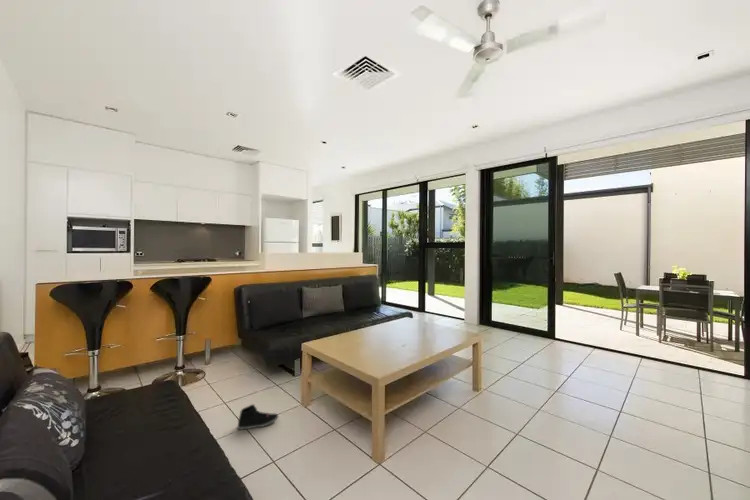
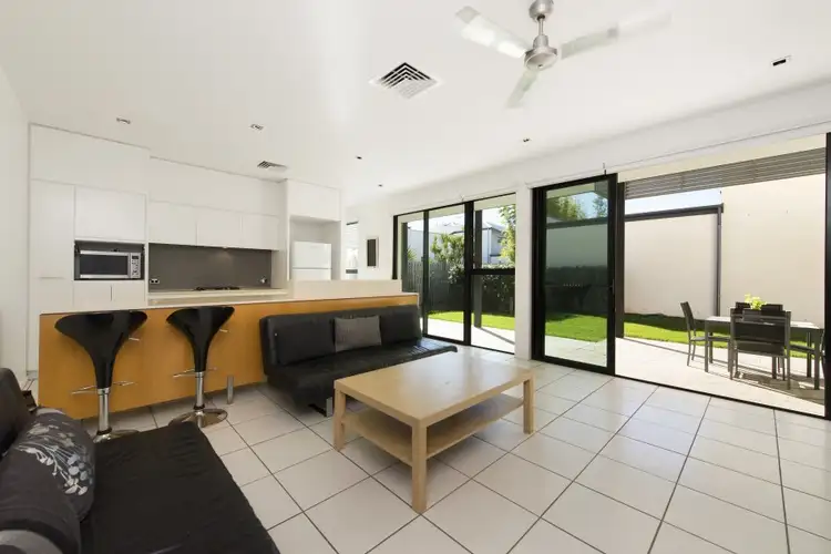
- sneaker (258, 414)
